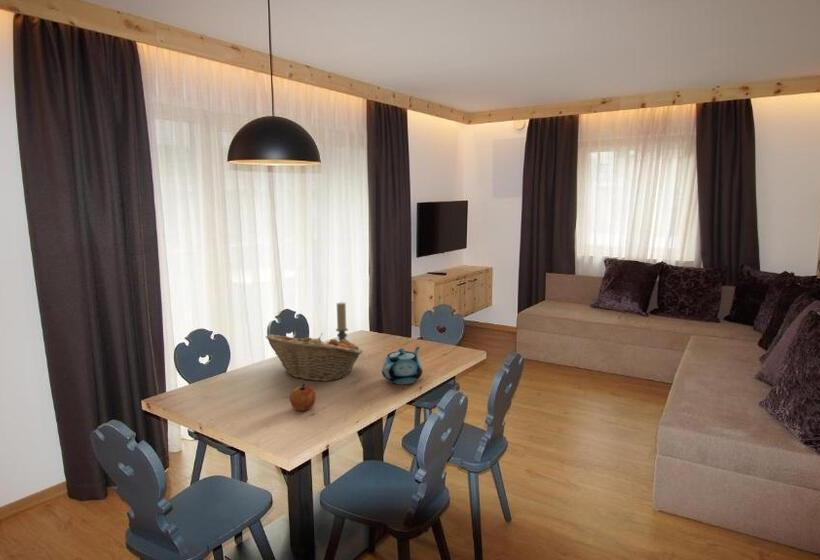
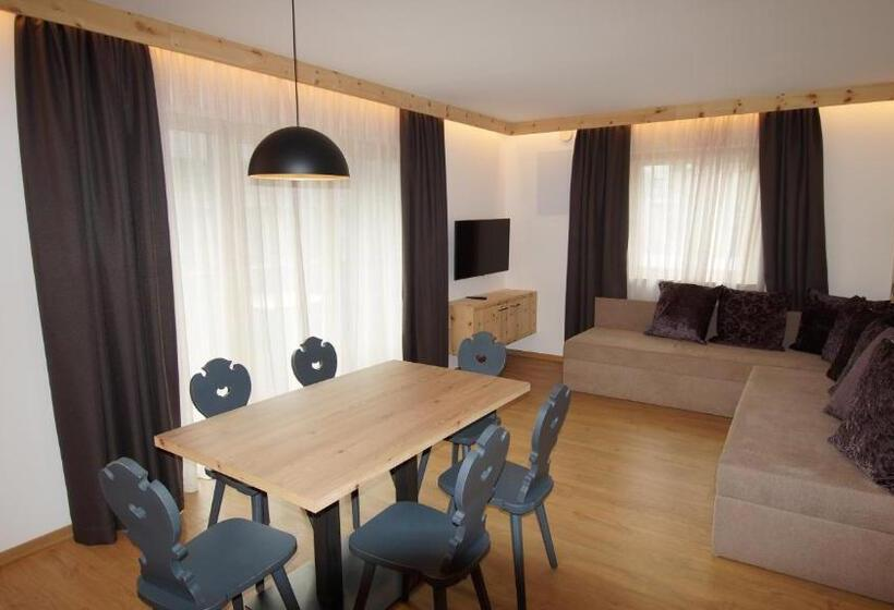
- apple (302, 396)
- teapot (403, 363)
- fruit basket (314, 351)
- candle holder (343, 326)
